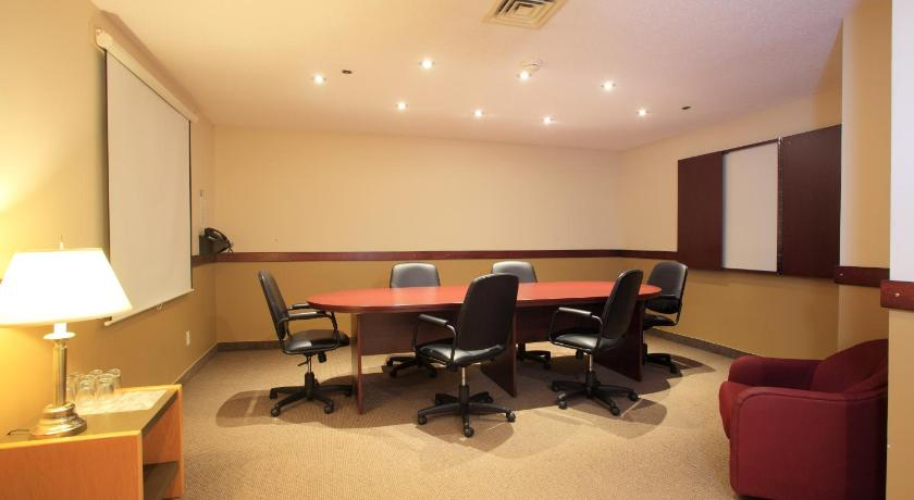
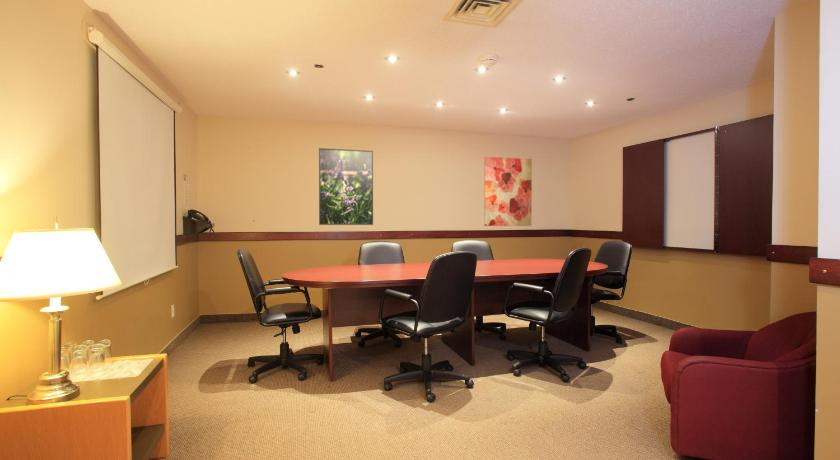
+ wall art (508, 192)
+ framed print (346, 187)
